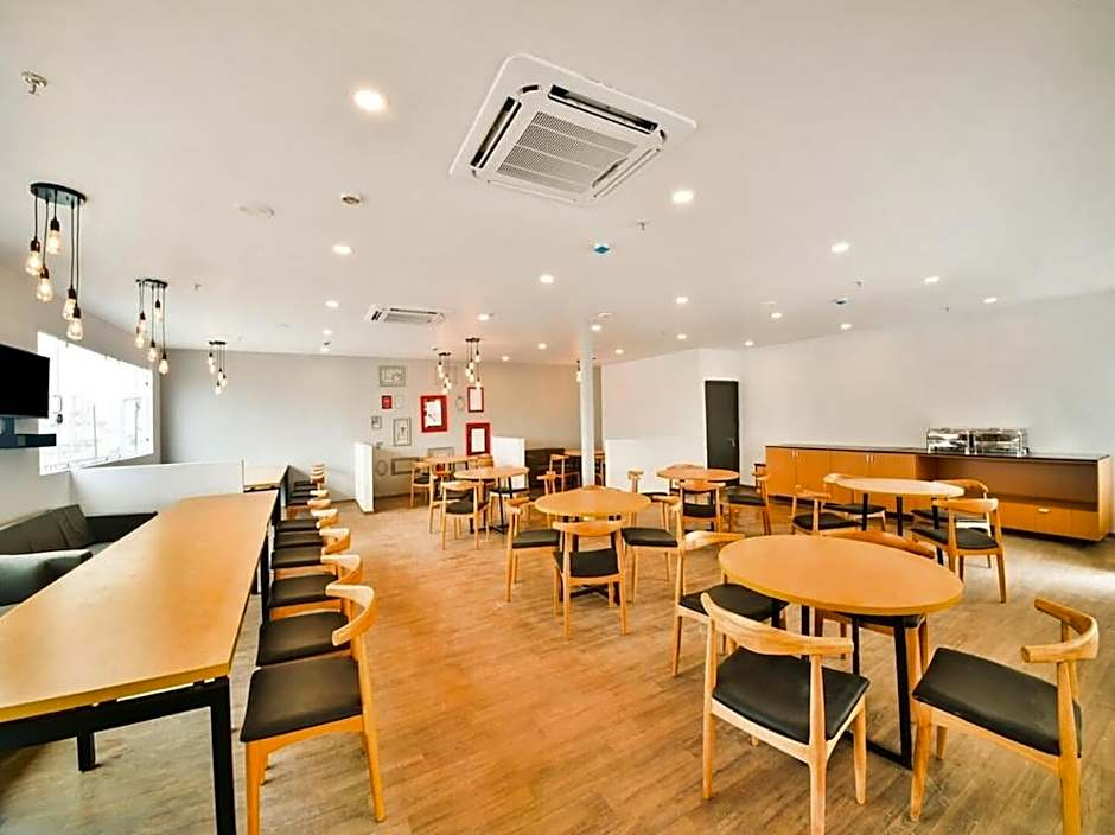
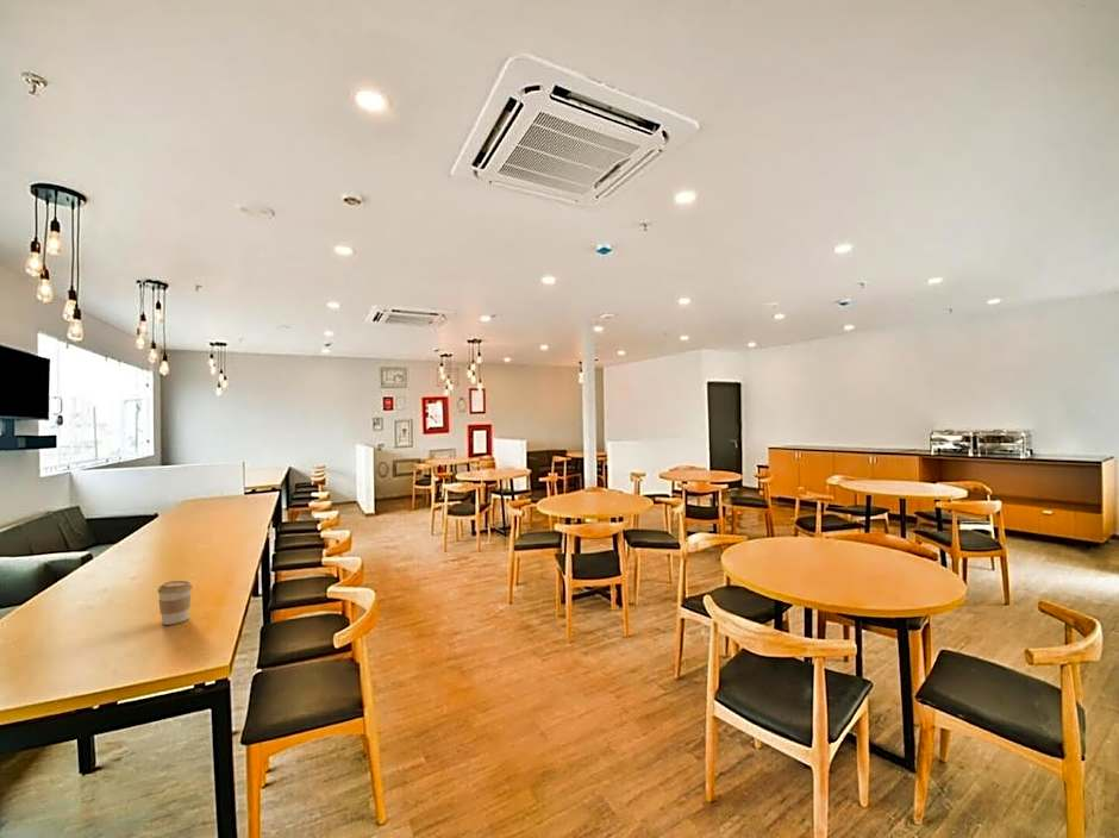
+ coffee cup (175, 601)
